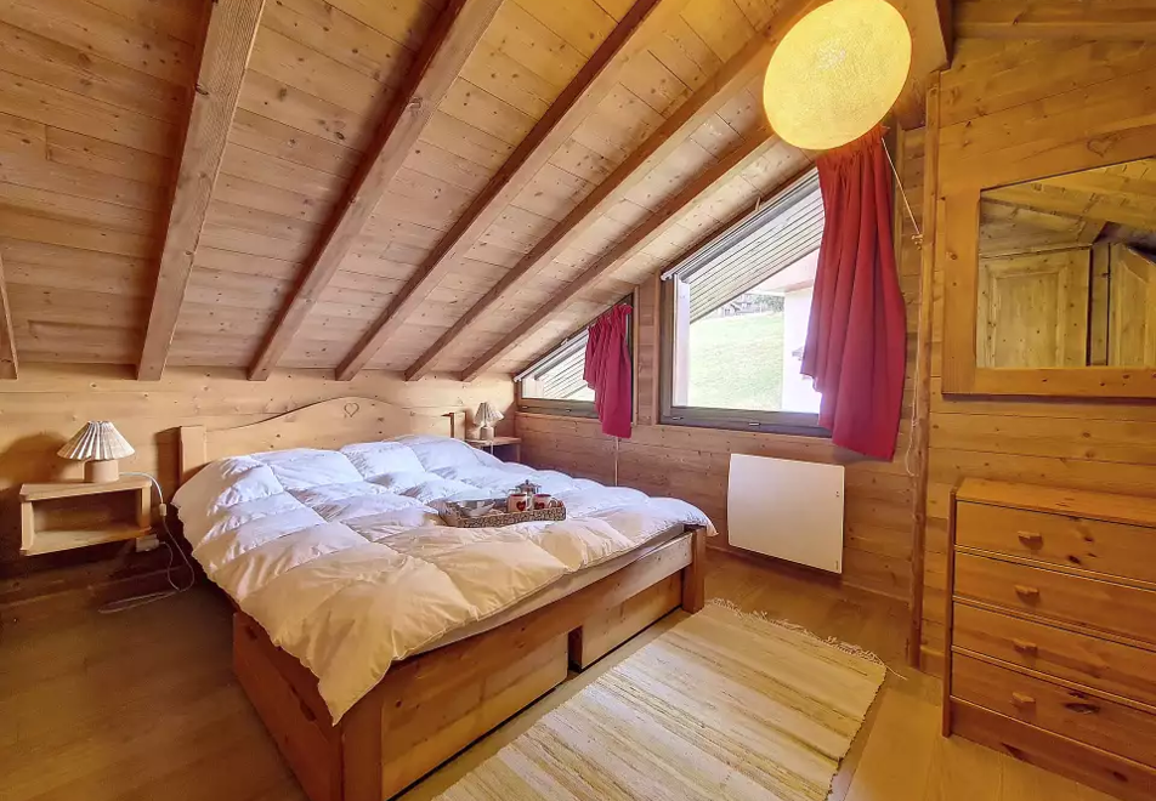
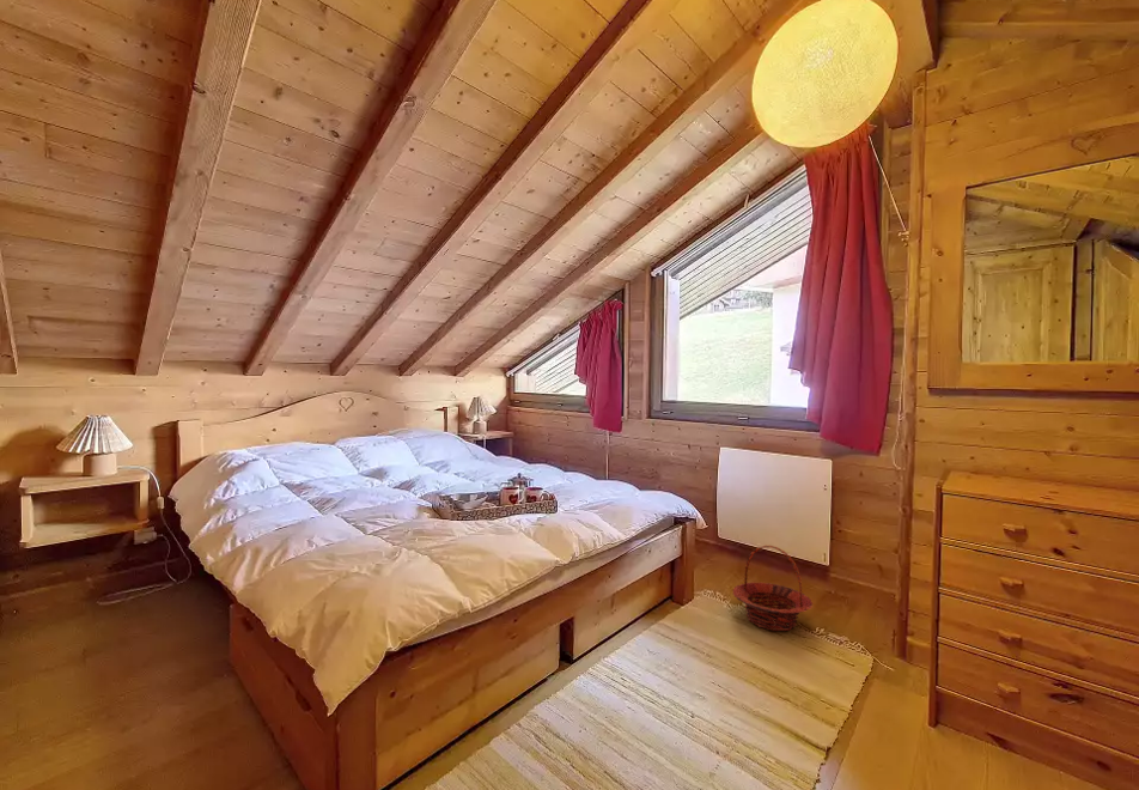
+ basket (772, 584)
